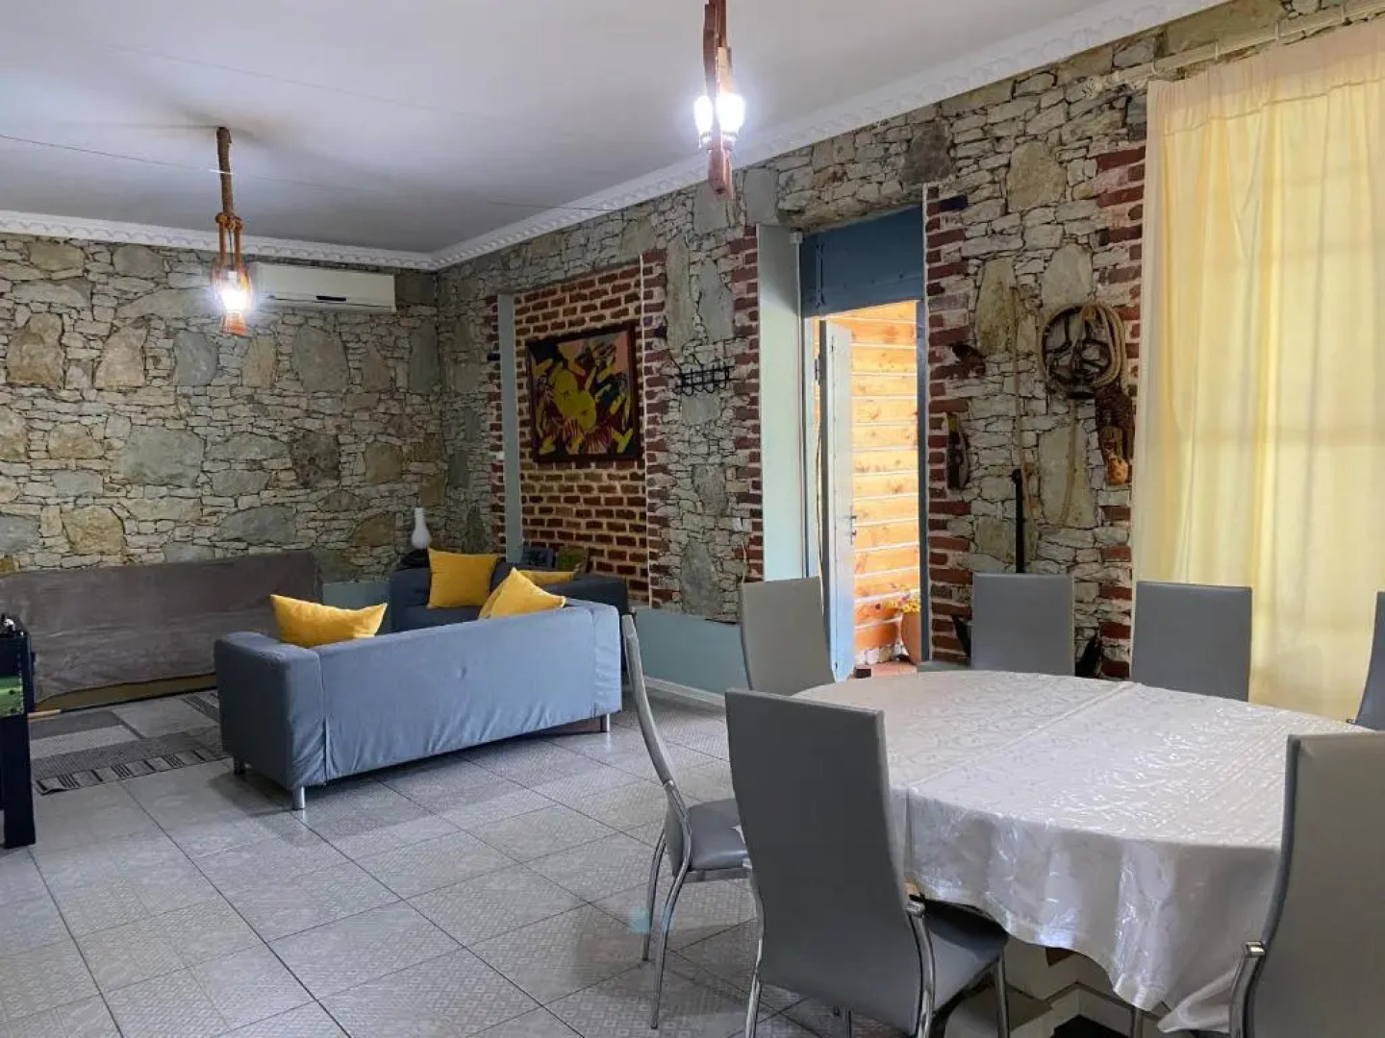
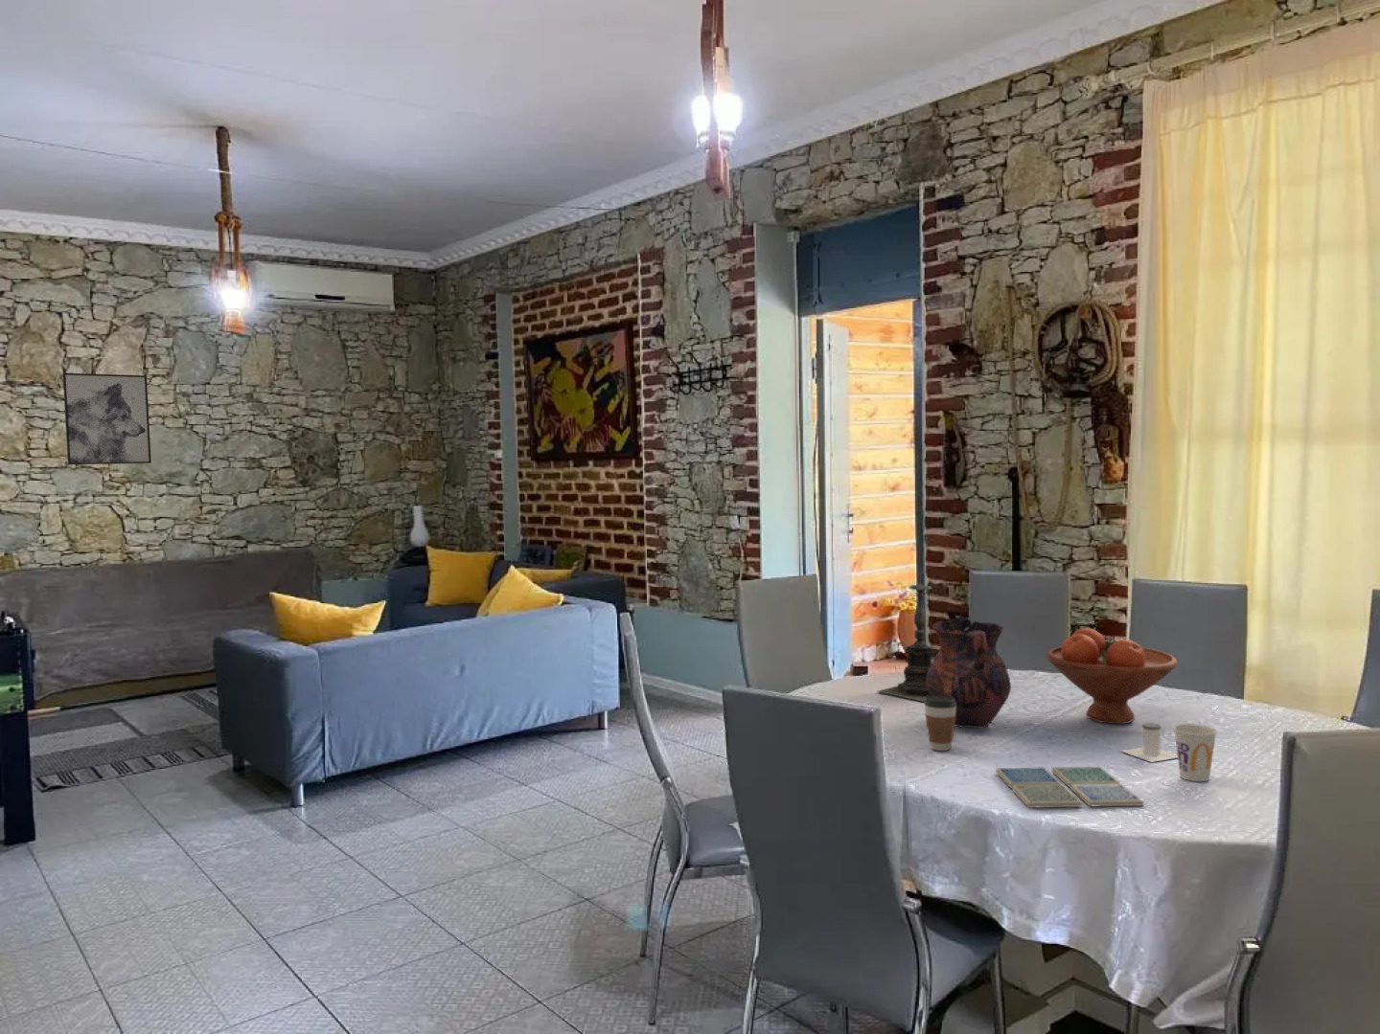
+ salt shaker (1151, 740)
+ cup (1194, 753)
+ fruit bowl (1109, 674)
+ drink coaster (1065, 786)
+ candle holder (919, 630)
+ vase (968, 673)
+ coffee cup (940, 722)
+ wall art (108, 418)
